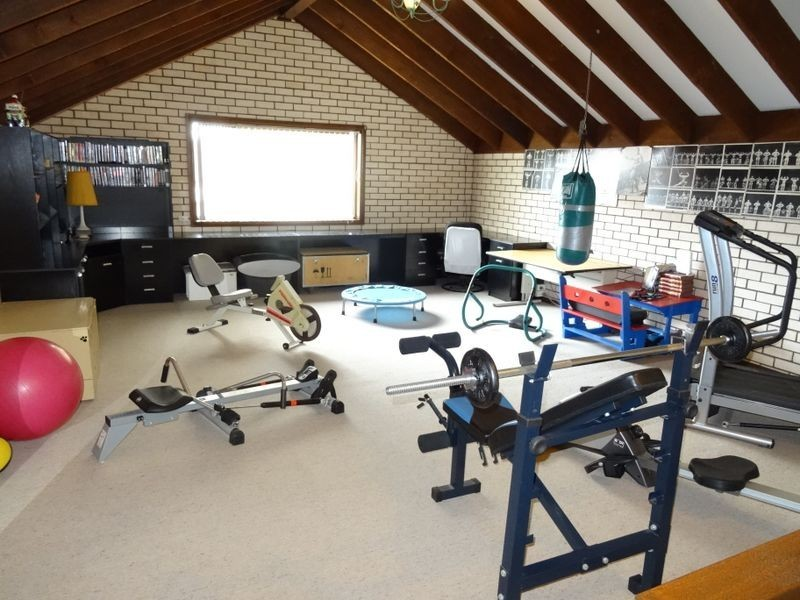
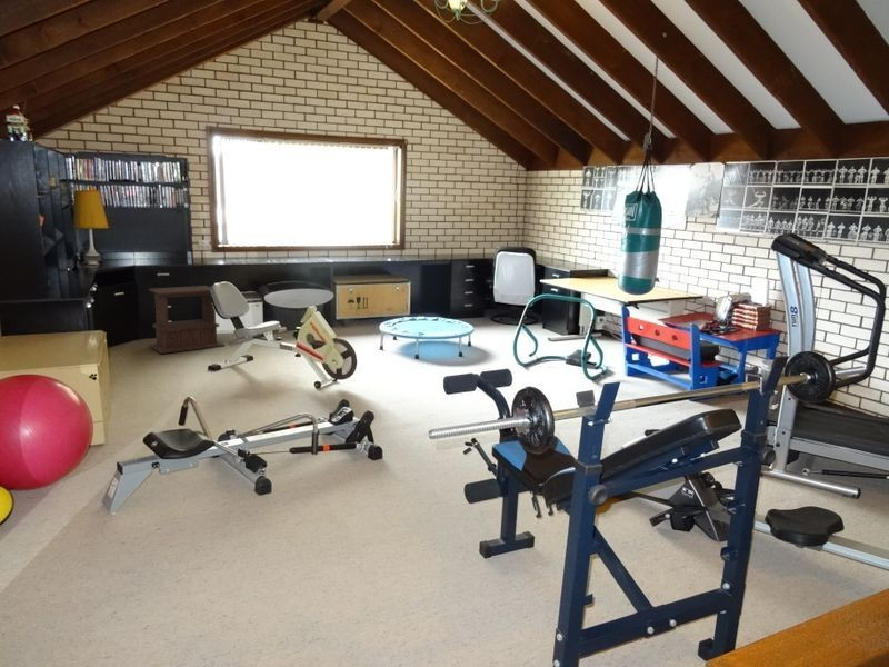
+ side table (186, 320)
